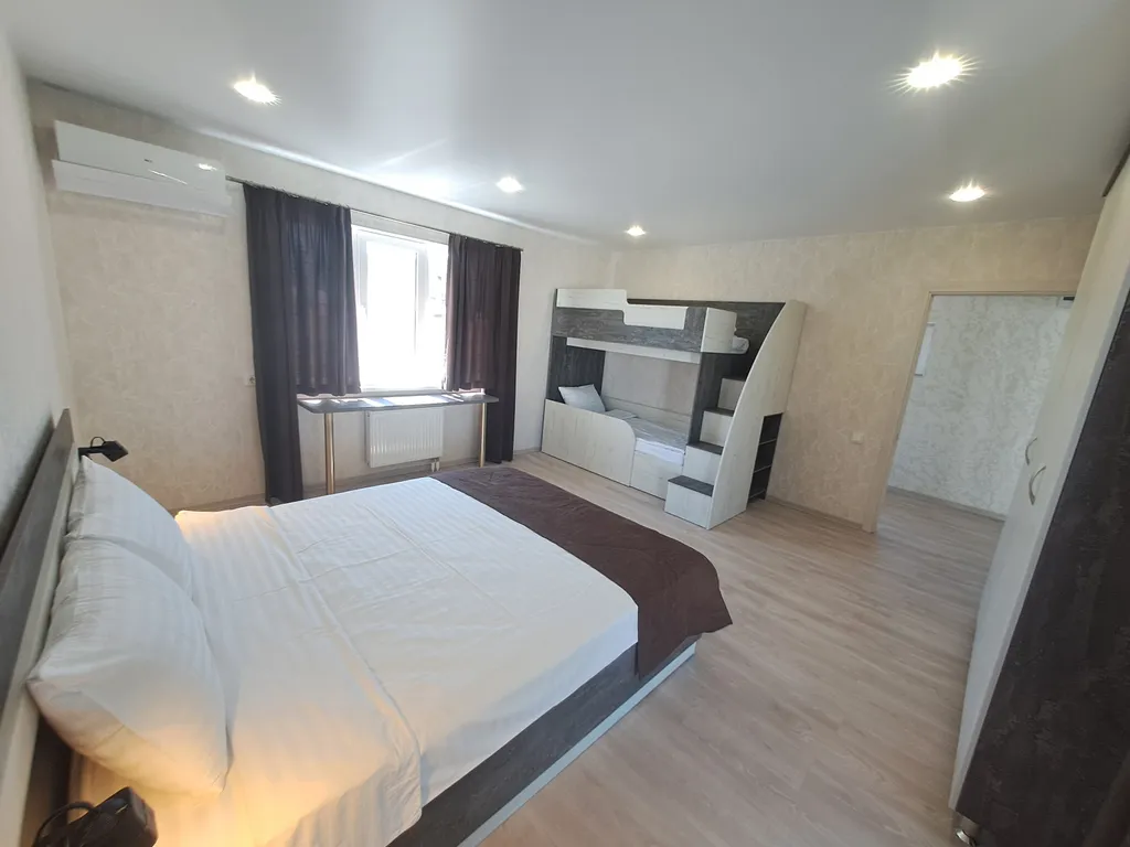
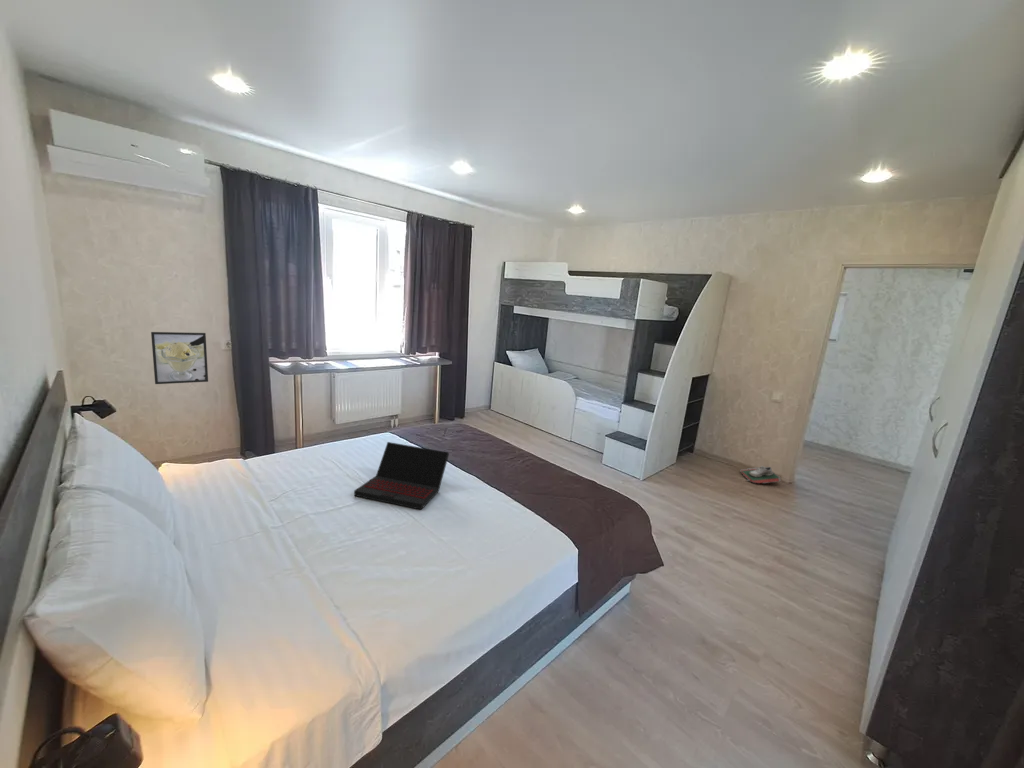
+ shoe (760, 471)
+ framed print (180, 357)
+ laptop (404, 472)
